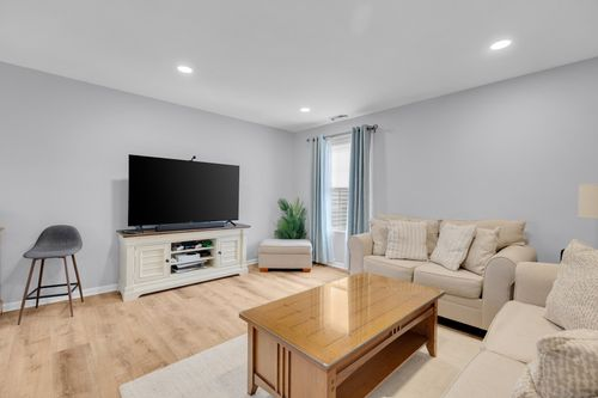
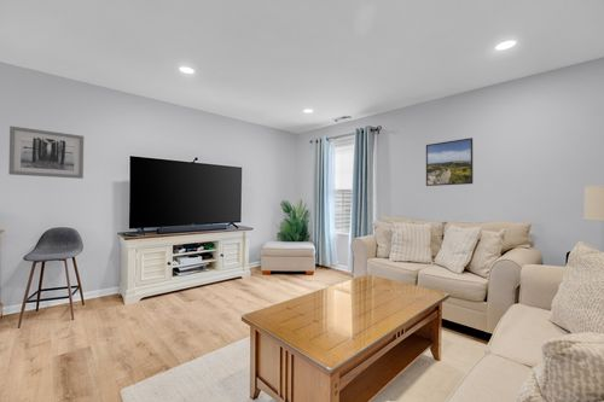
+ wall art (48, 153)
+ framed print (448, 163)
